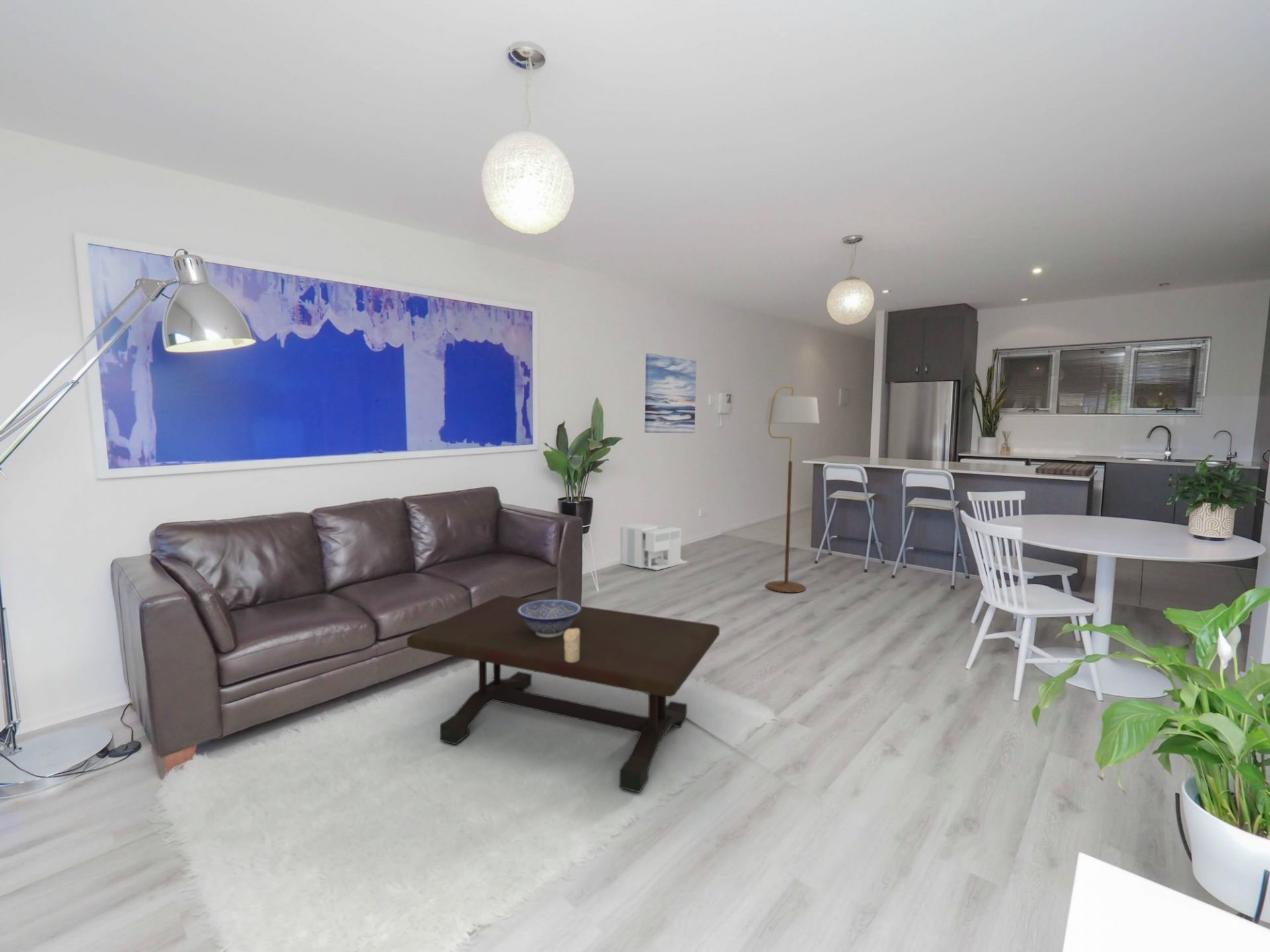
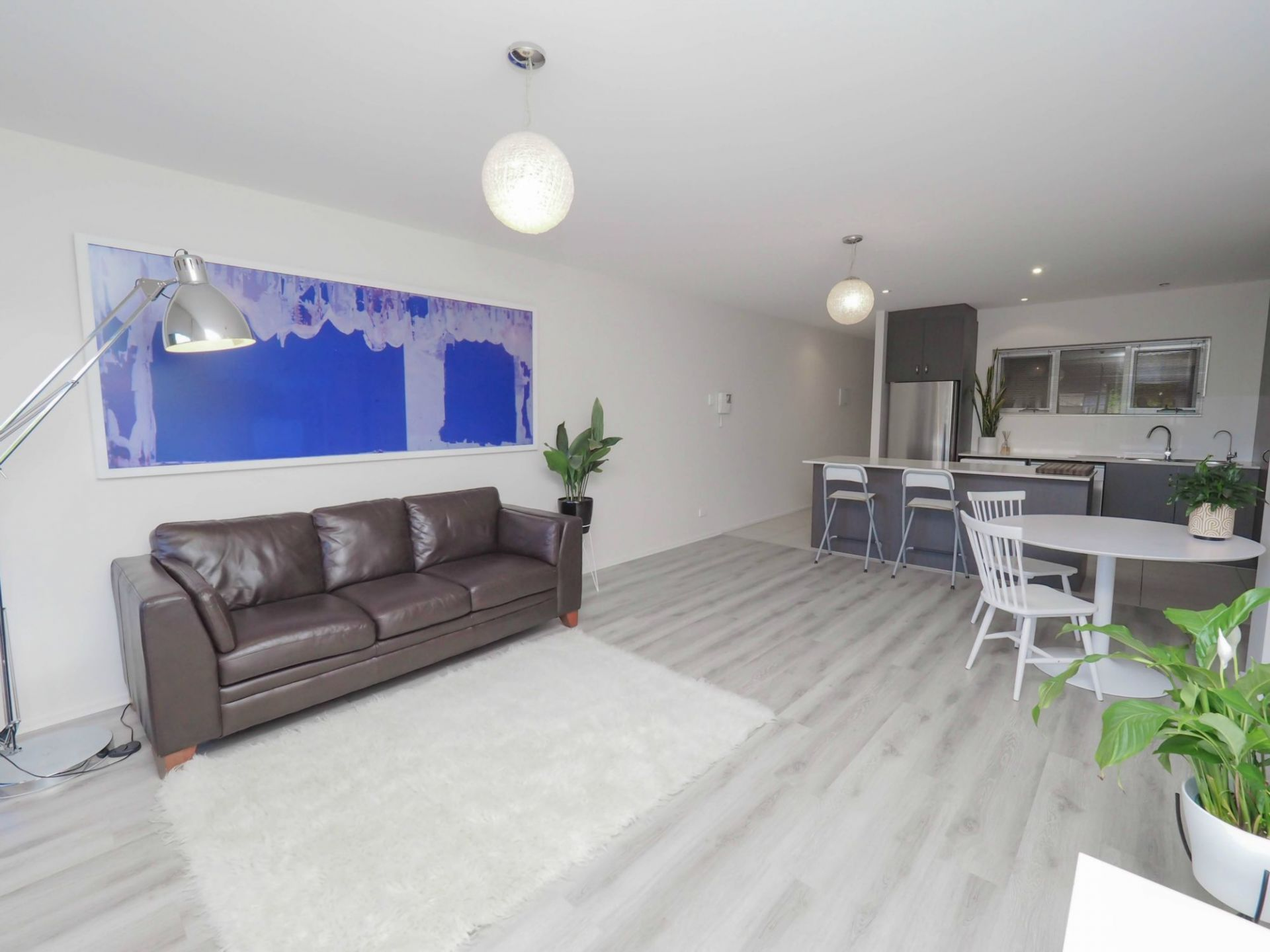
- candle (572, 644)
- coffee table (568, 678)
- wall art (671, 395)
- floor lamp (788, 489)
- architectural model (655, 544)
- decorative bowl (549, 620)
